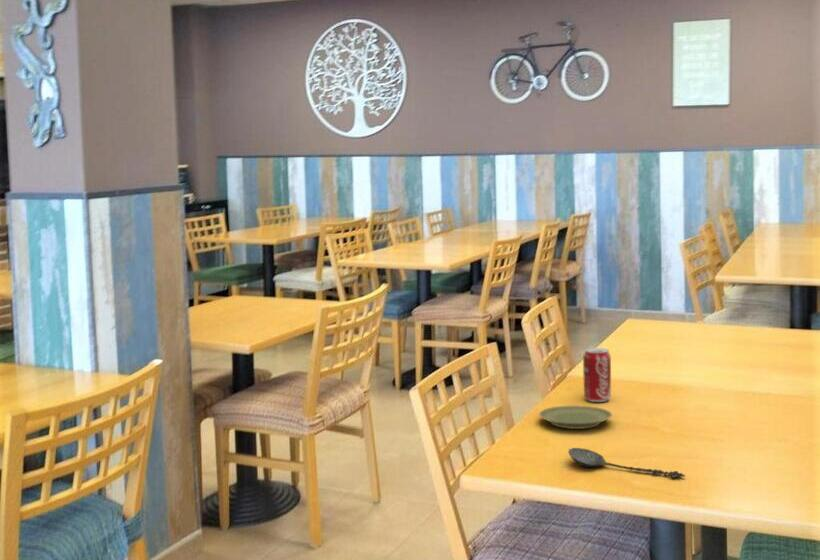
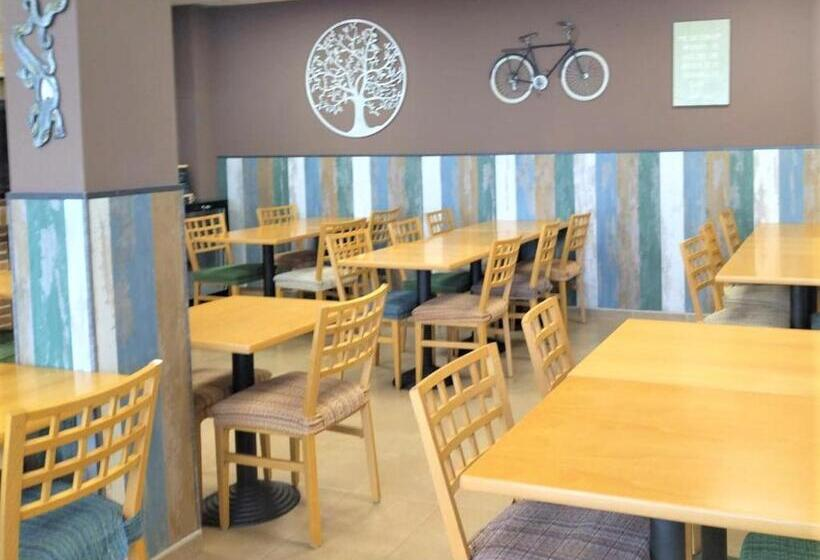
- beverage can (597, 374)
- plate (575, 418)
- spoon (624, 466)
